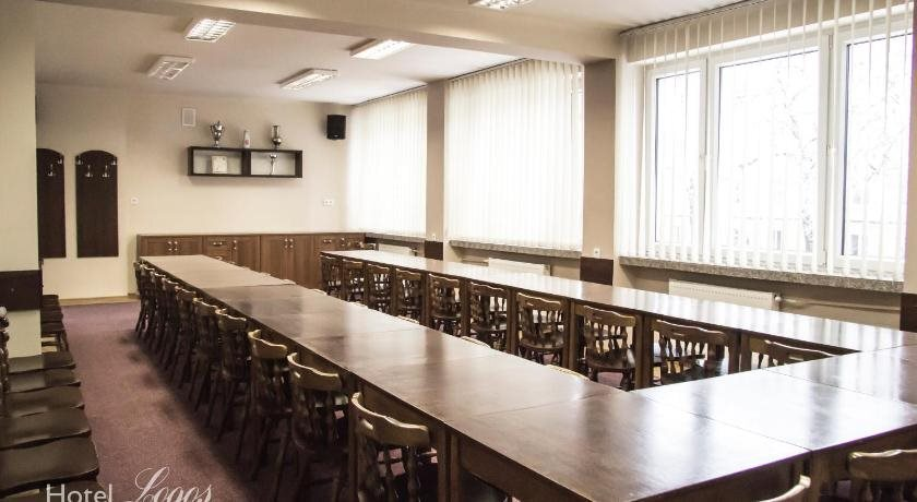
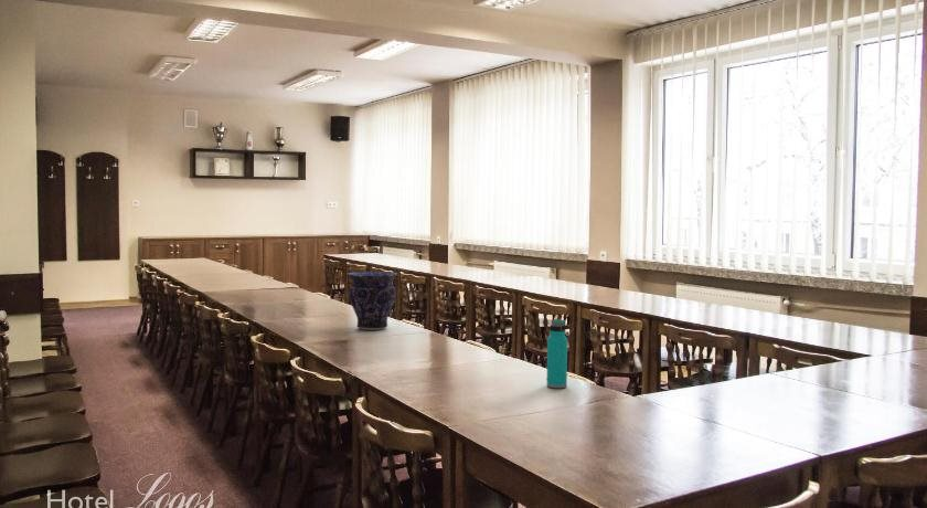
+ vase (372, 300)
+ water bottle (556, 352)
